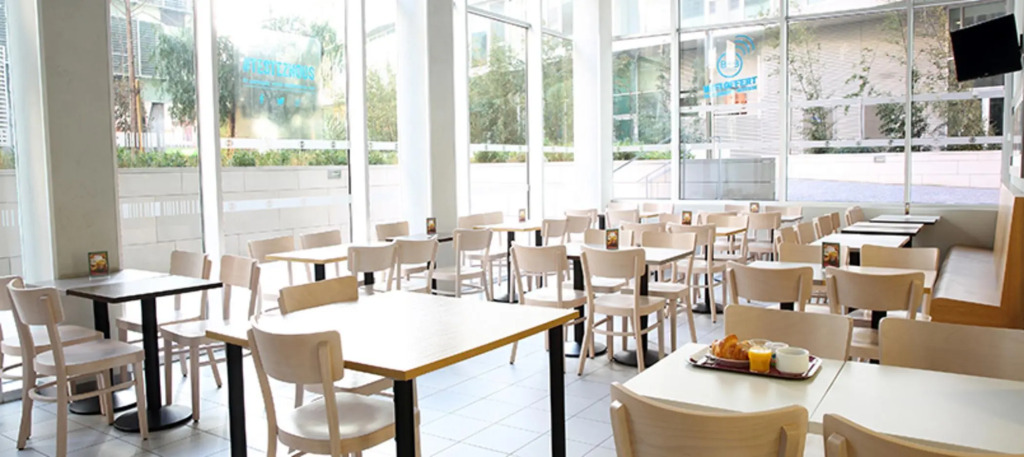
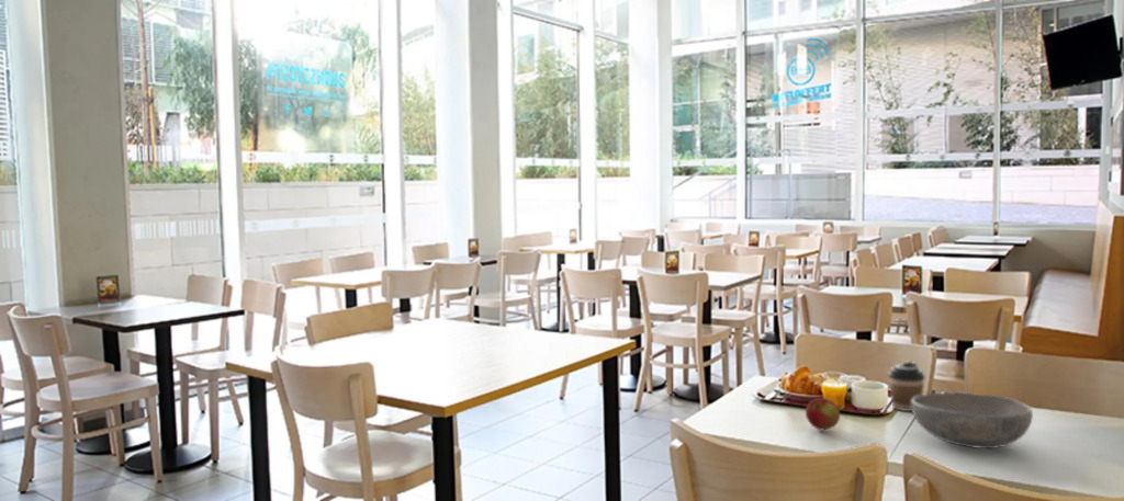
+ apple (822, 413)
+ coffee cup (906, 386)
+ bowl (969, 421)
